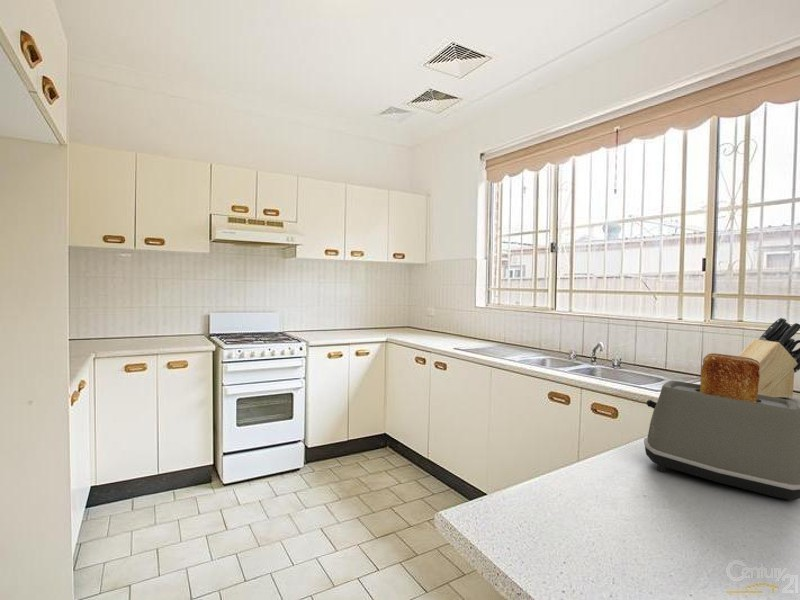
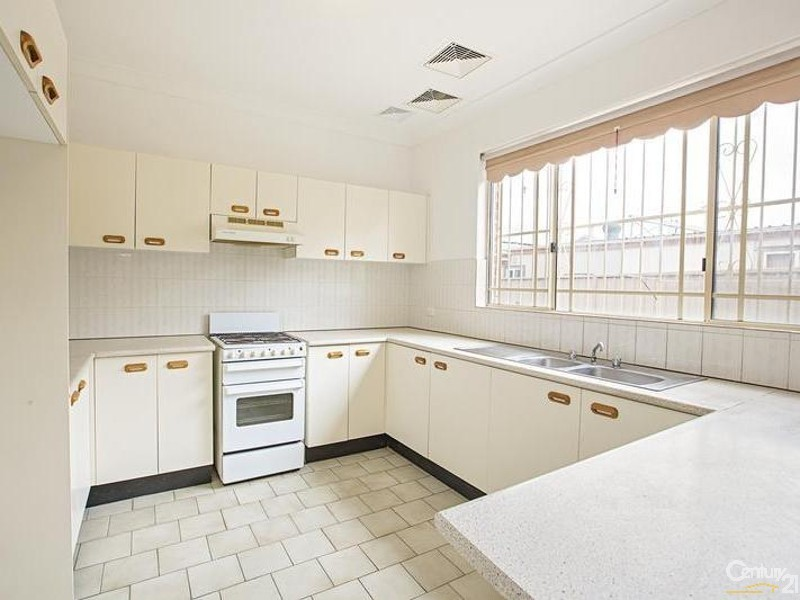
- toaster (721, 416)
- knife block (762, 356)
